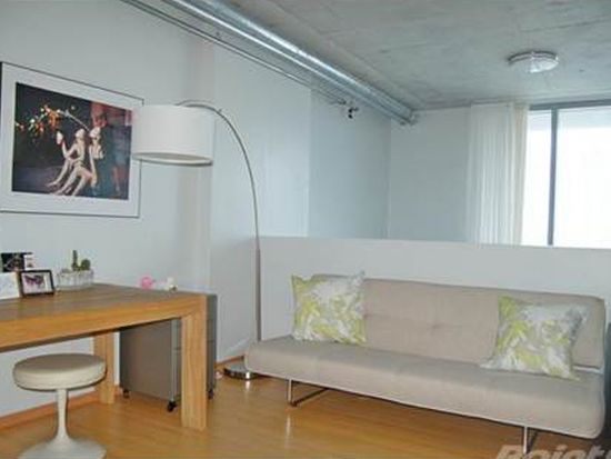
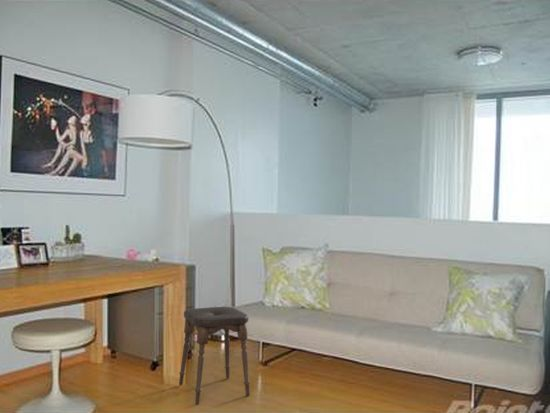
+ stool (204, 351)
